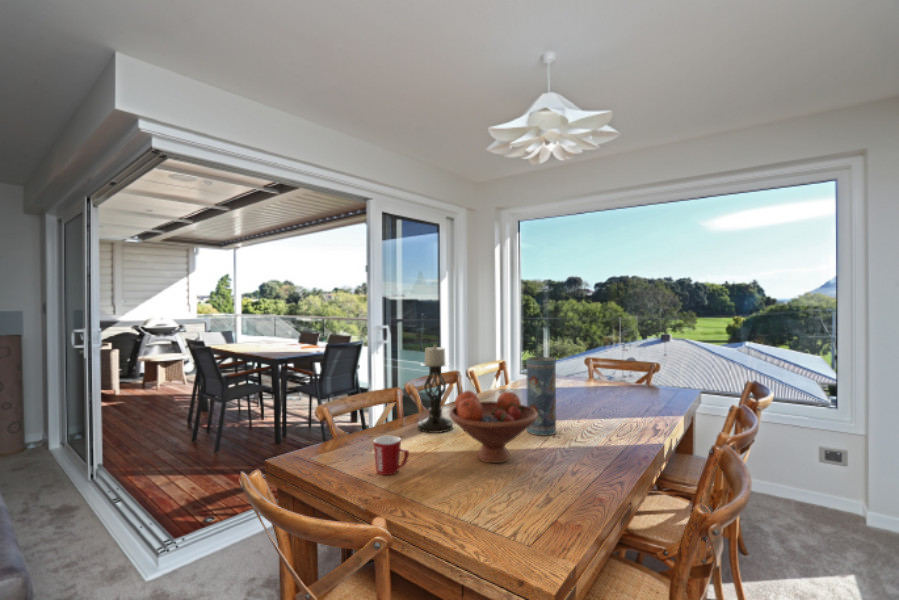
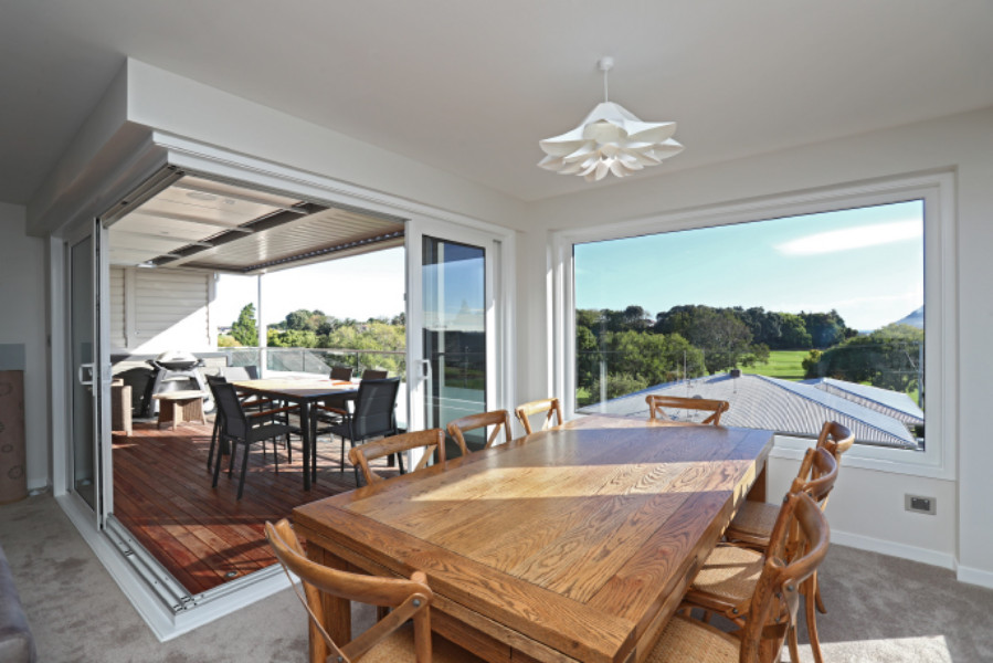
- mug (392, 456)
- candle holder (436, 386)
- fruit bowl (493, 425)
- vase (541, 394)
